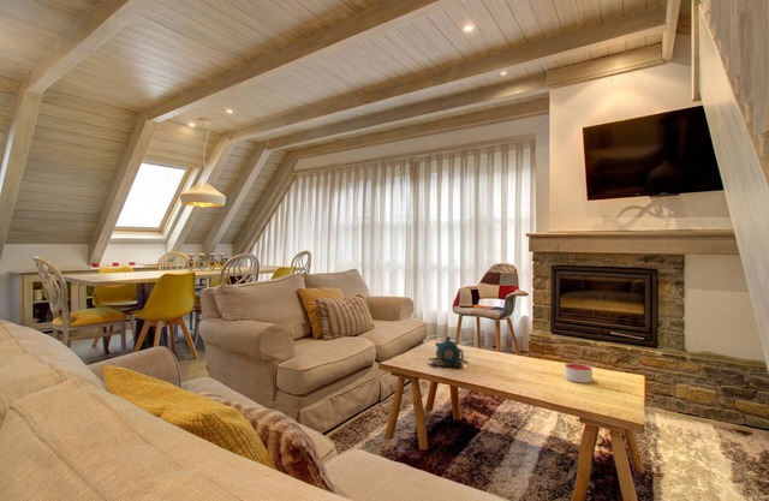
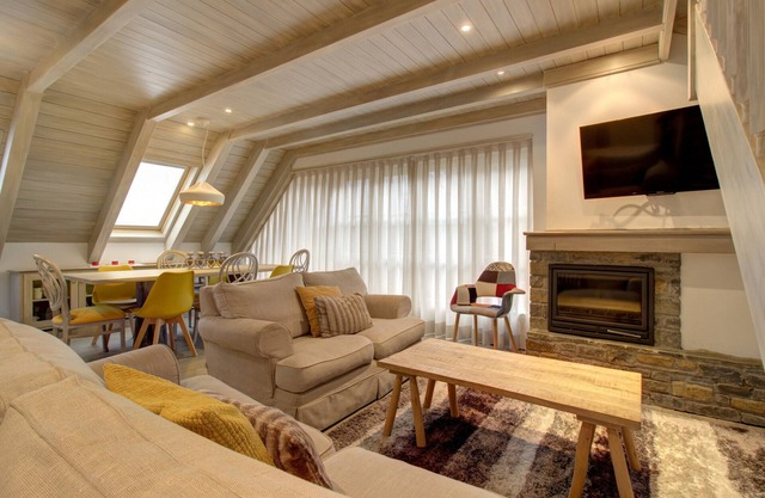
- candle (578, 371)
- teapot (447, 350)
